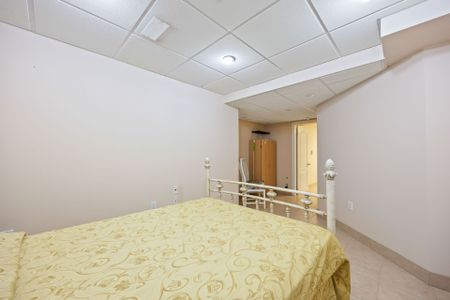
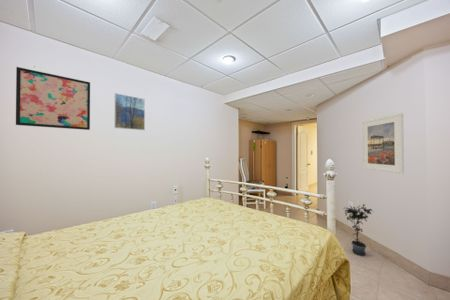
+ potted plant (358, 228)
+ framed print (130, 112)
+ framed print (380, 144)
+ wall art (56, 101)
